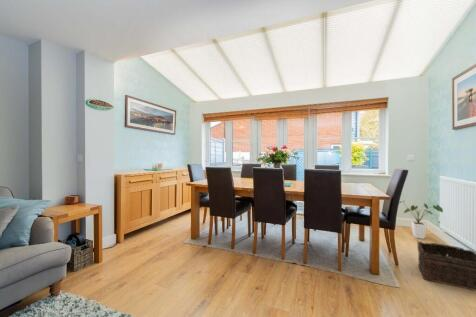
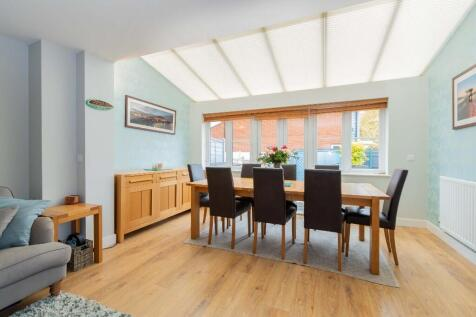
- basket (447, 260)
- house plant (420, 220)
